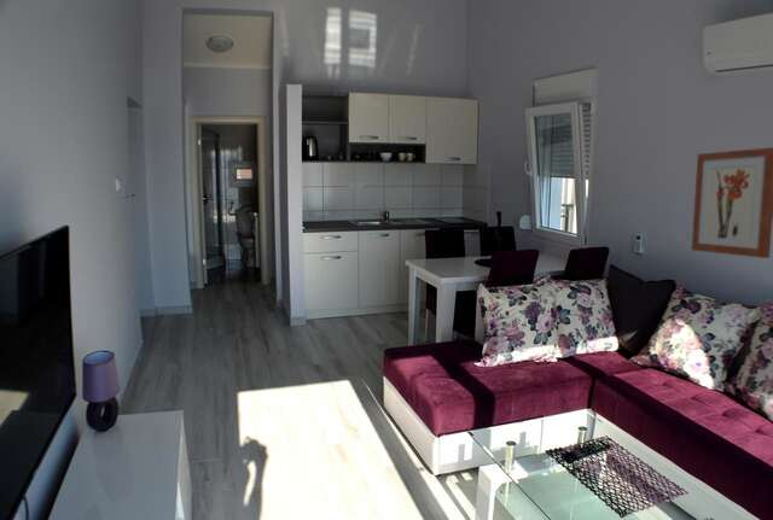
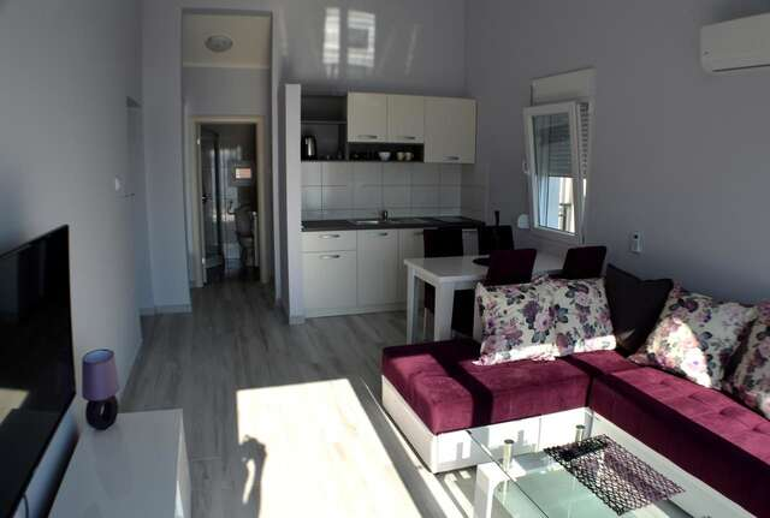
- wall art (731, 203)
